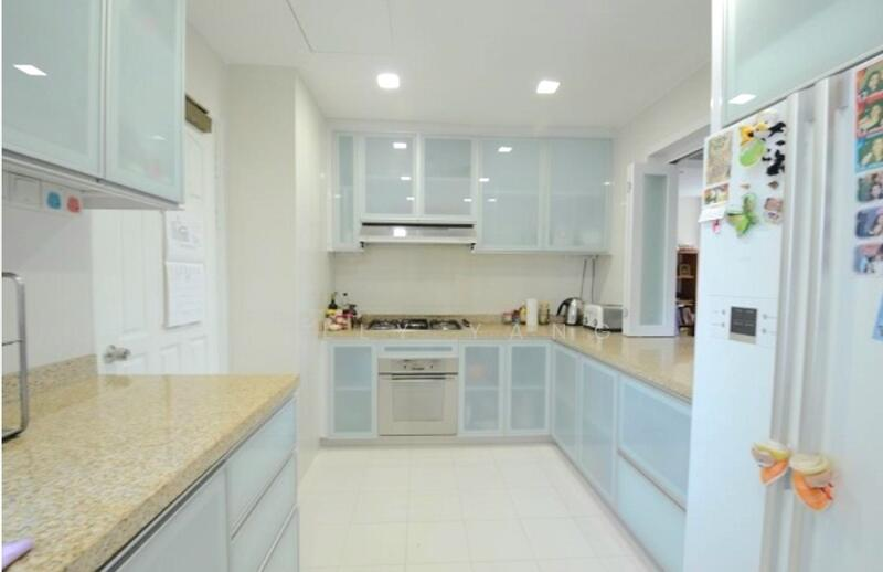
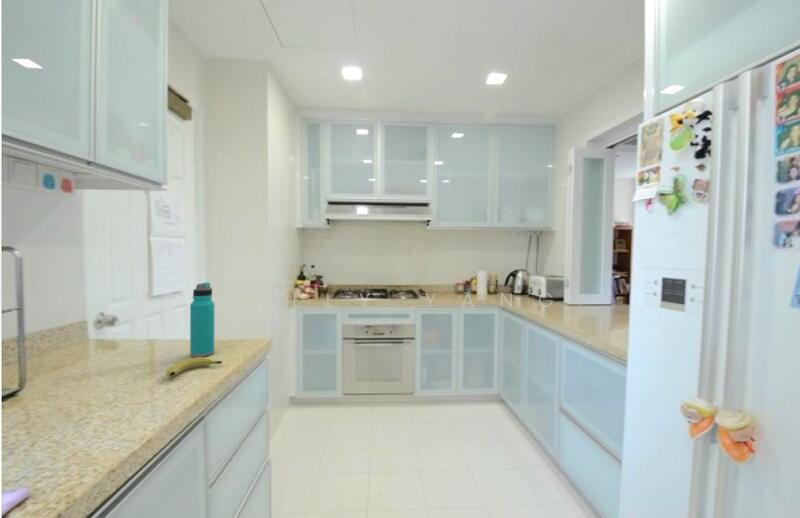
+ fruit (195, 366)
+ water bottle (202, 318)
